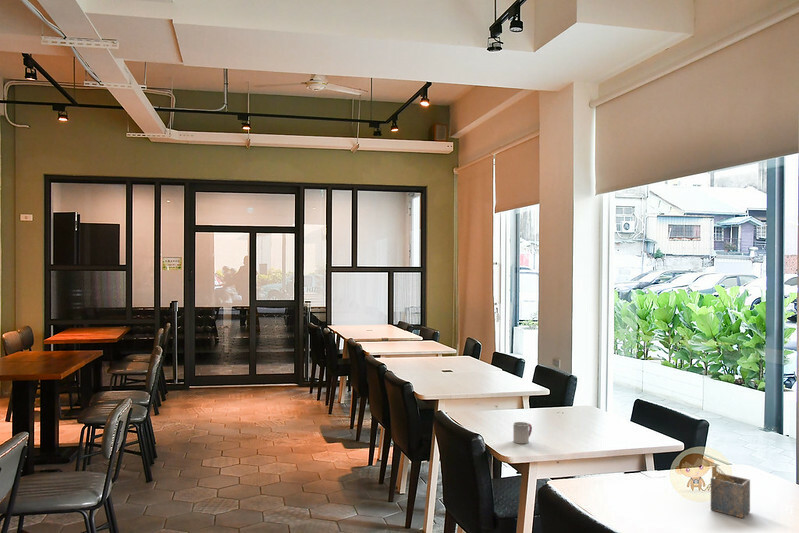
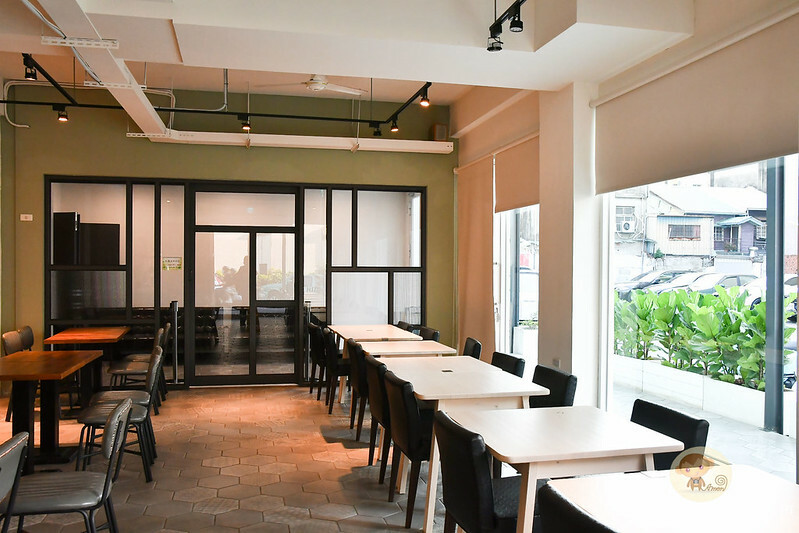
- cup (523, 432)
- napkin holder (729, 488)
